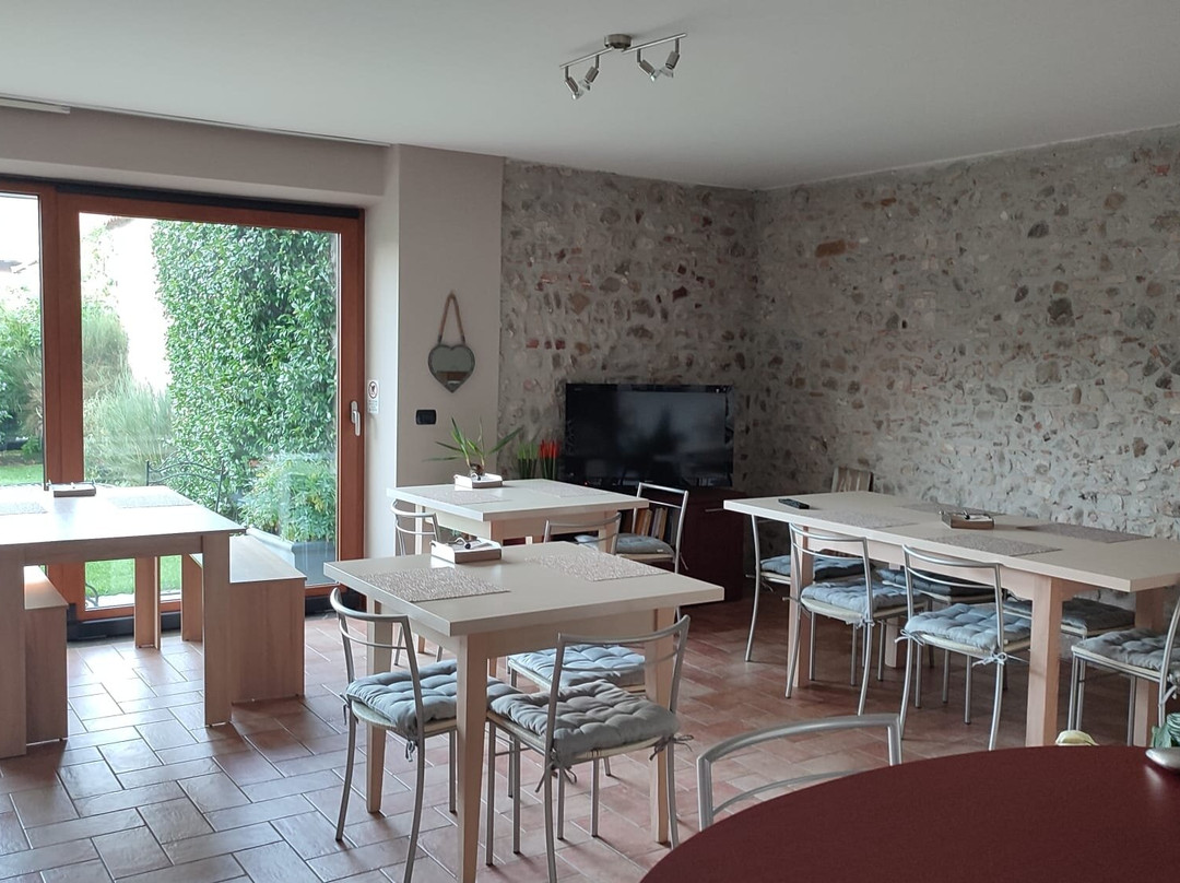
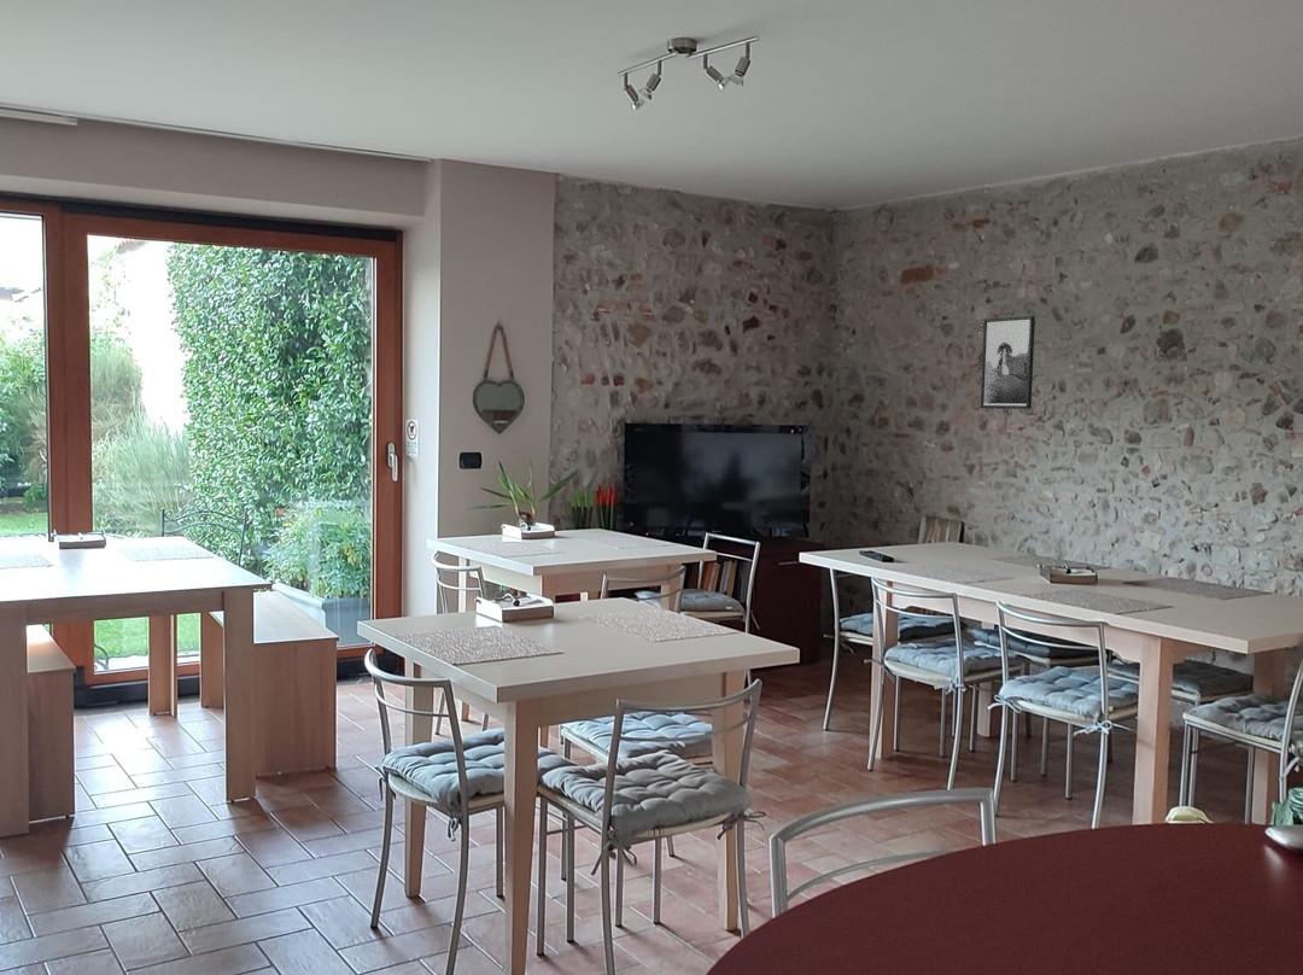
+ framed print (1006, 363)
